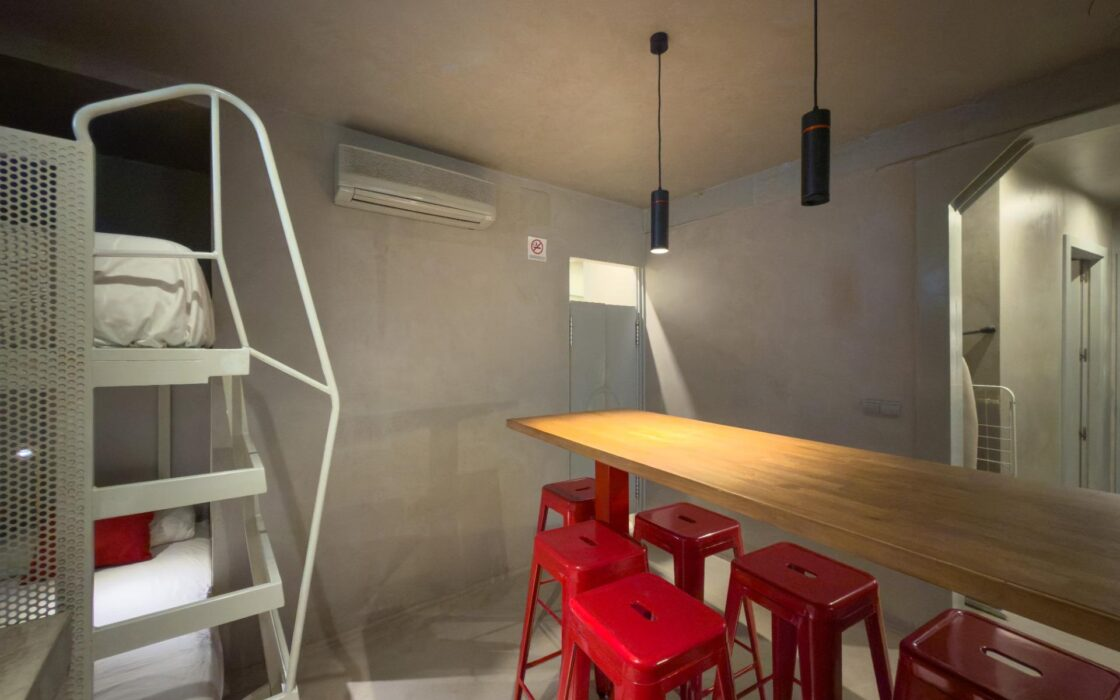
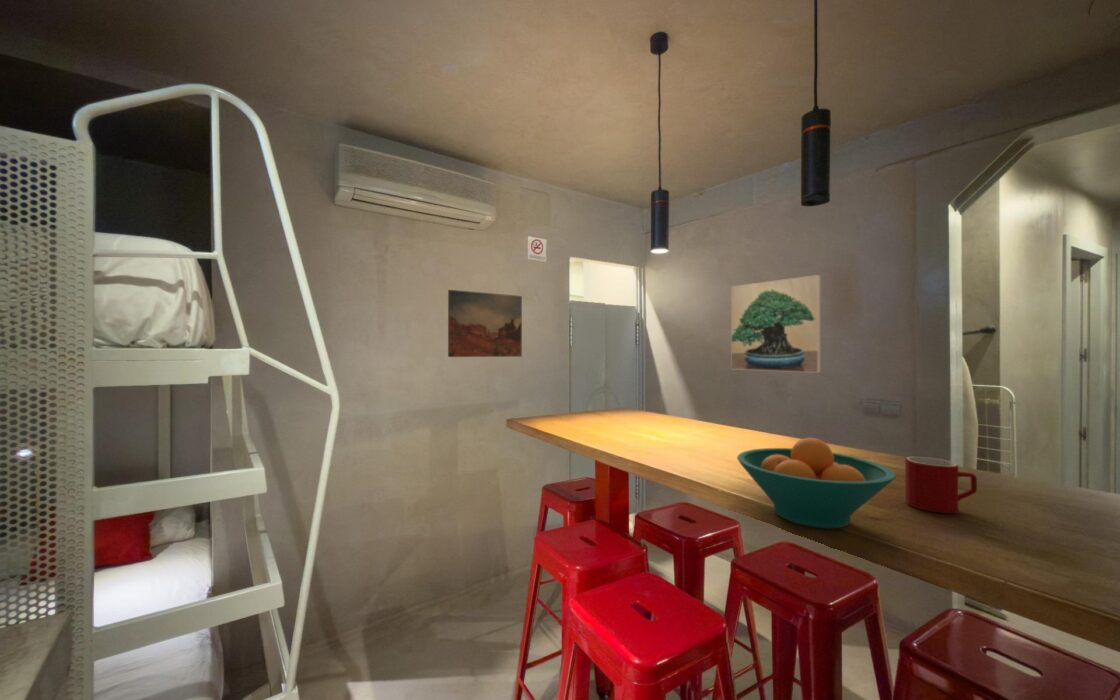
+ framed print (772, 326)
+ fruit bowl (810, 477)
+ mug (940, 484)
+ wall art (486, 324)
